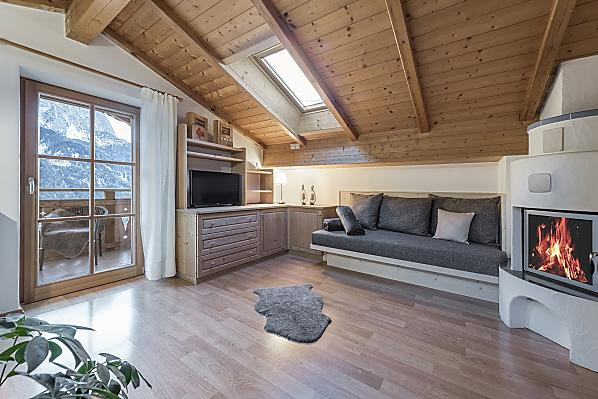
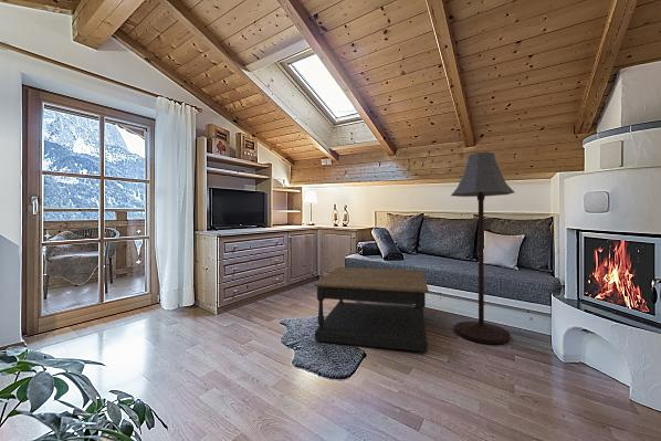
+ floor lamp (481, 243)
+ coffee table (374, 301)
